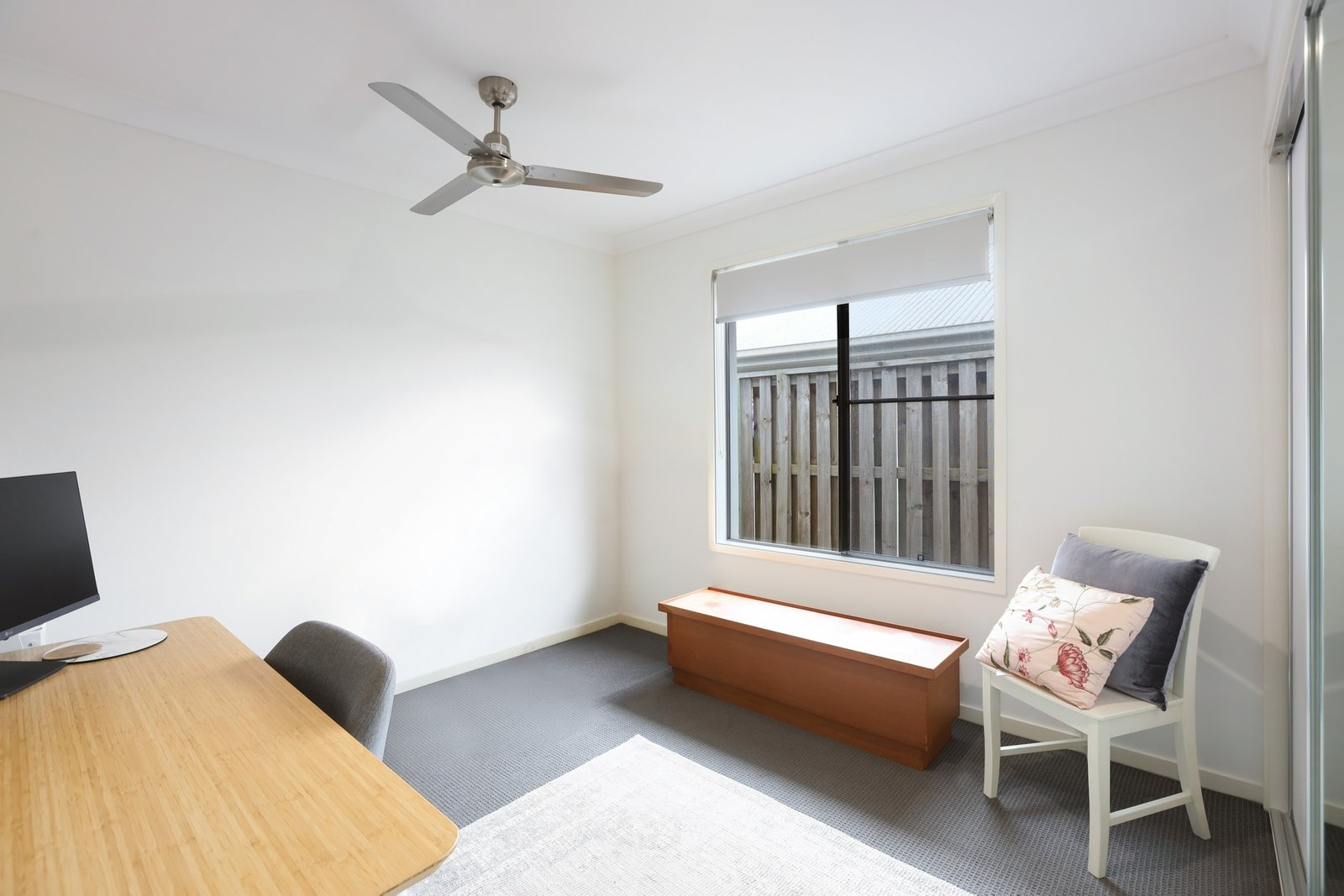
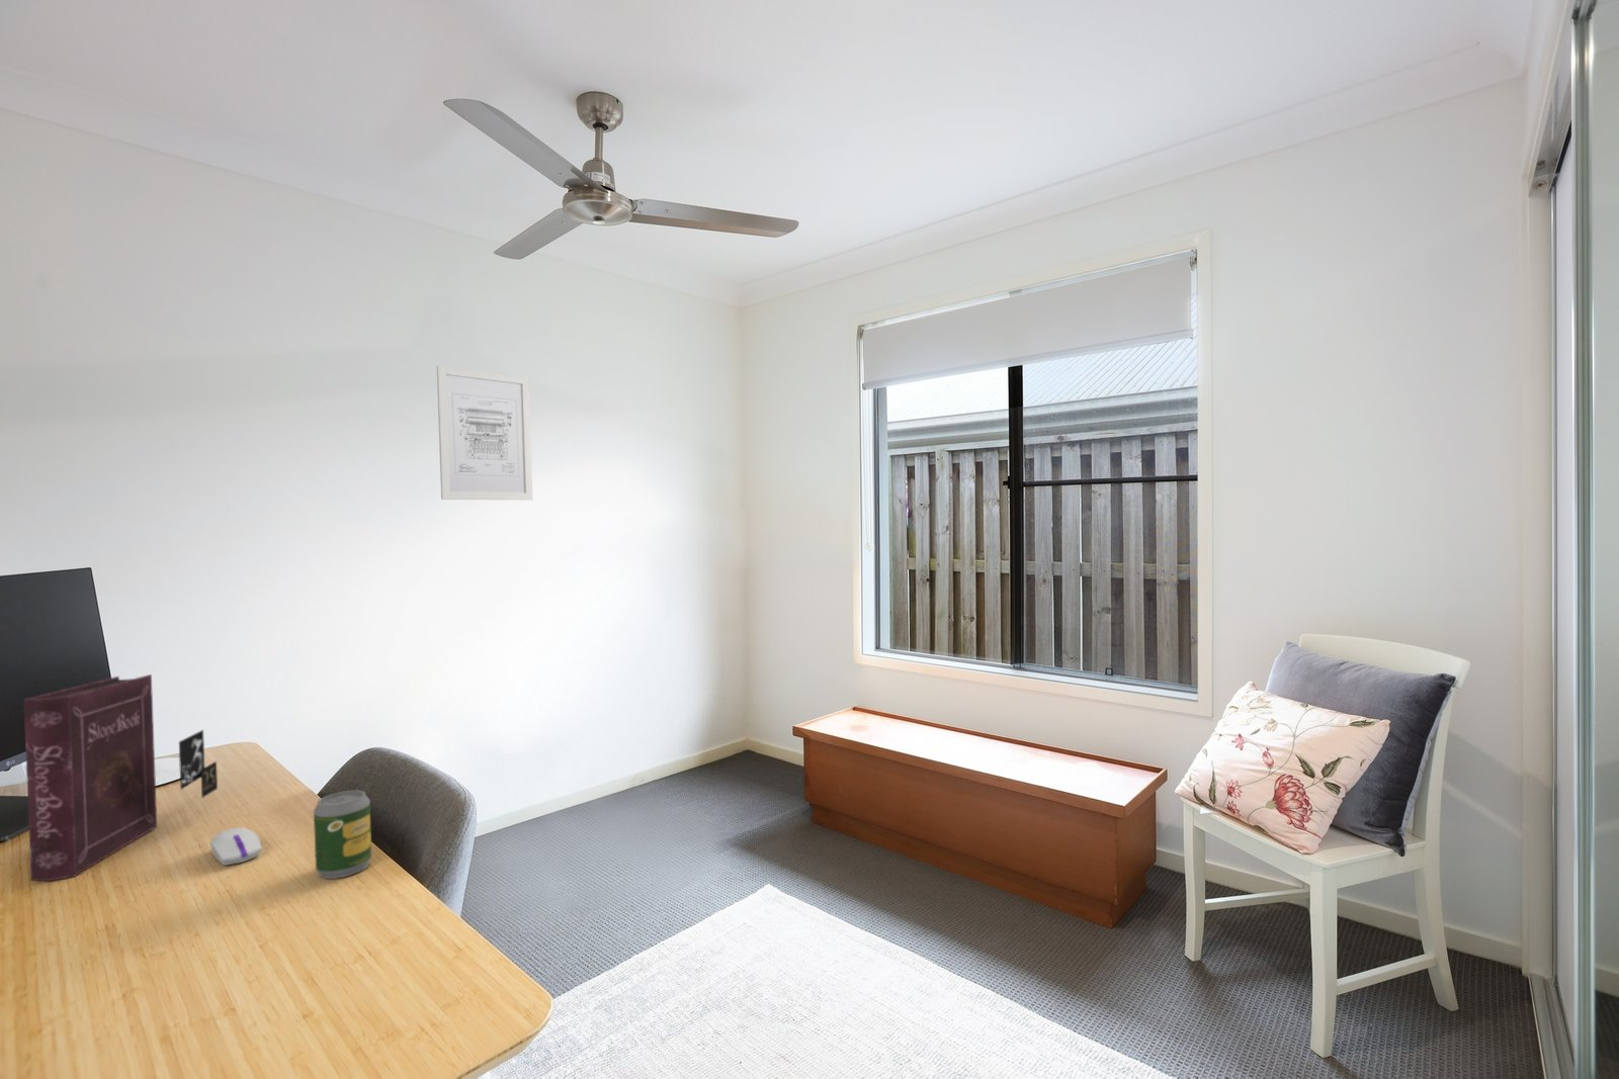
+ book (129, 762)
+ wall art (487, 436)
+ computer mouse (234, 843)
+ soda can (343, 832)
